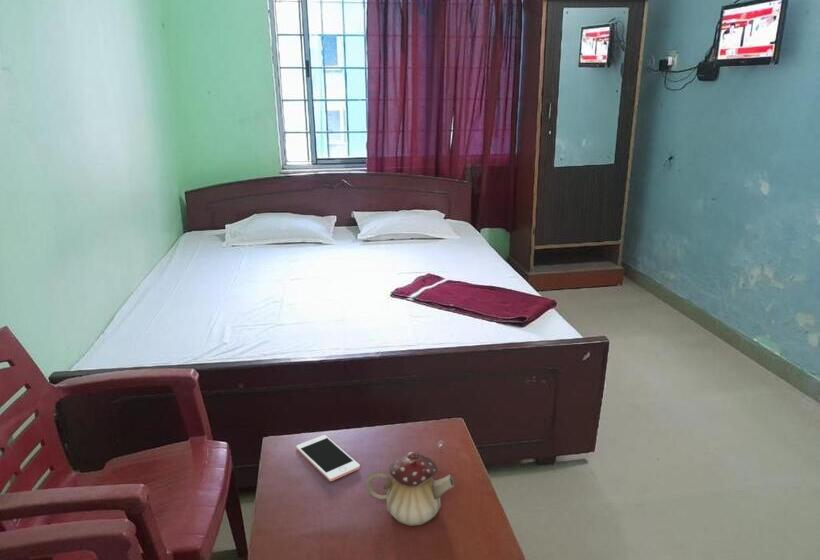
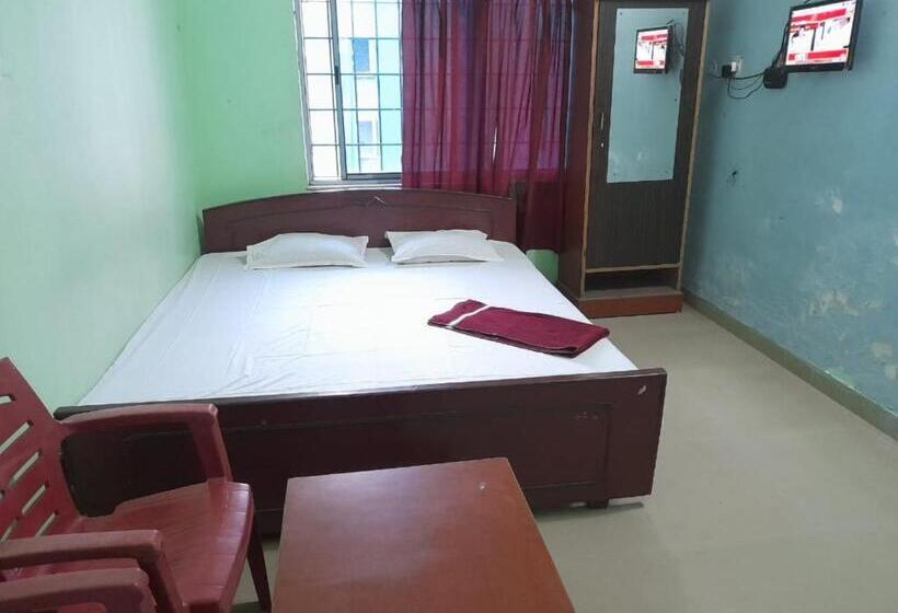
- cell phone (327, 456)
- teapot (409, 481)
